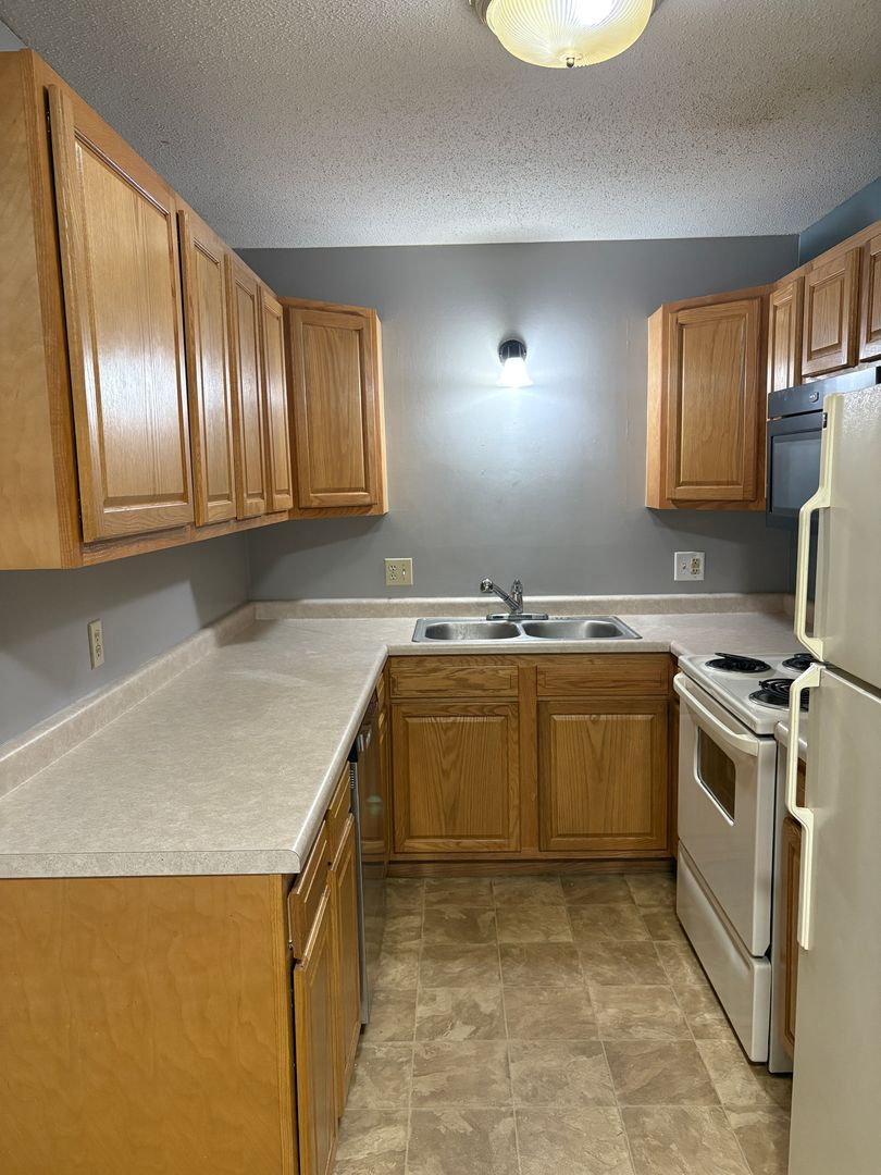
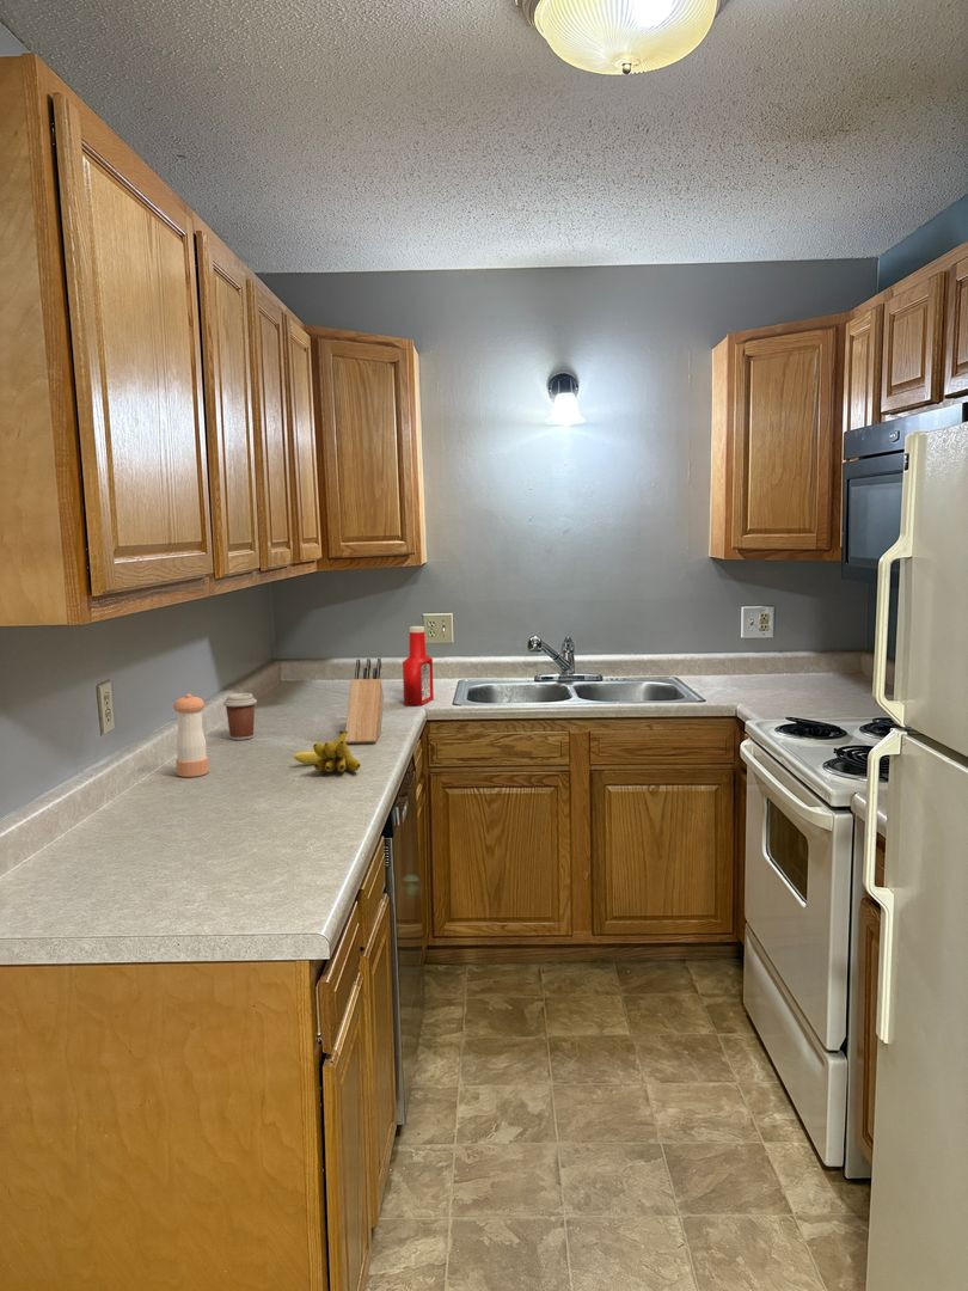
+ coffee cup (240, 716)
+ knife block (364, 698)
+ pepper shaker (190, 733)
+ banana (332, 751)
+ soap bottle (417, 663)
